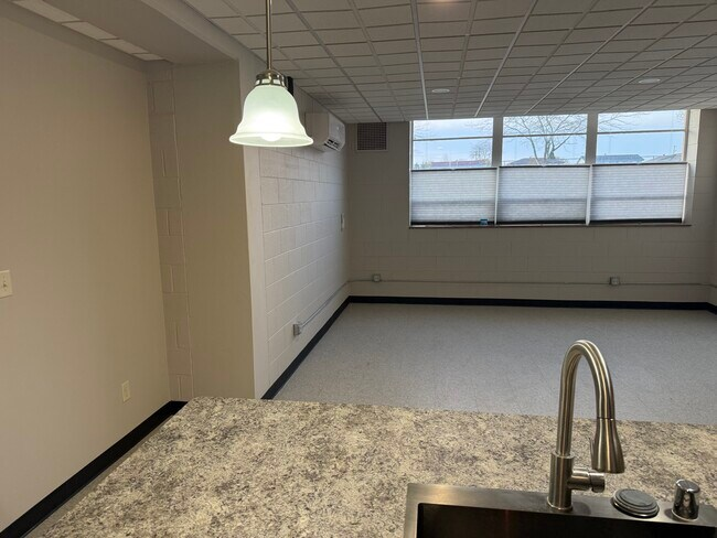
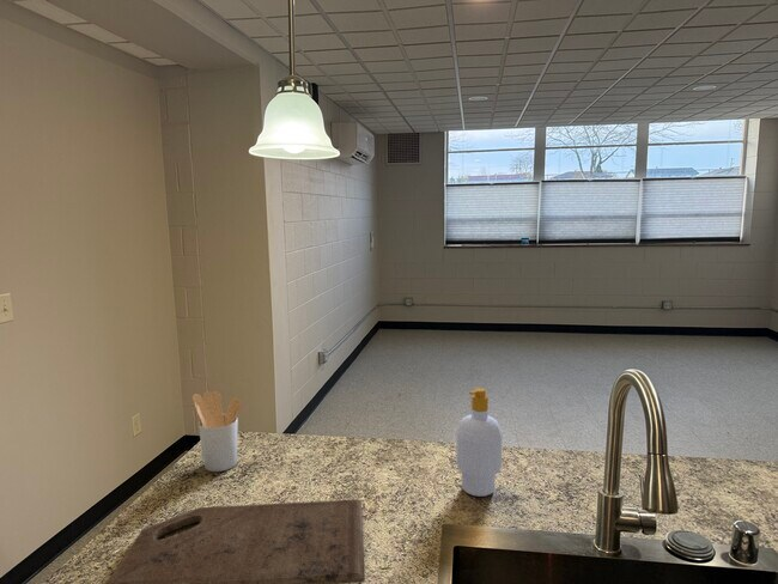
+ utensil holder (214, 428)
+ soap bottle (479, 439)
+ cutting board (248, 542)
